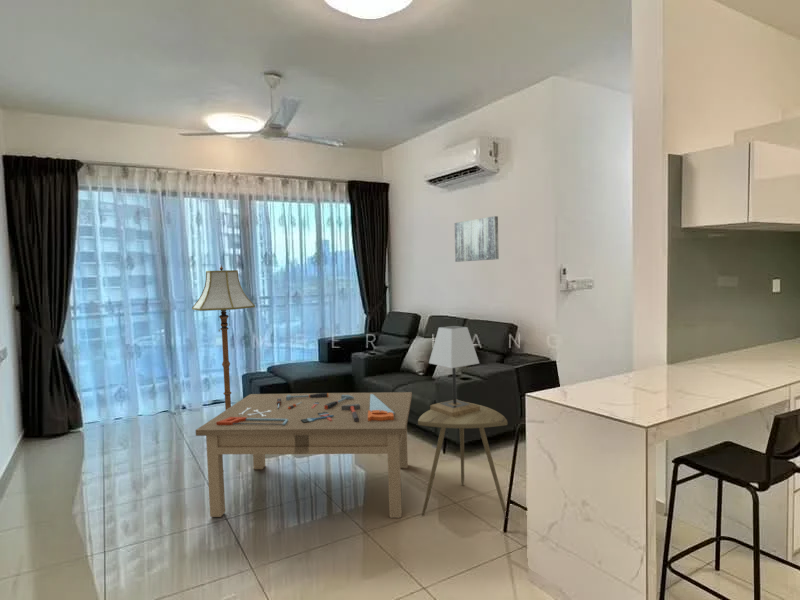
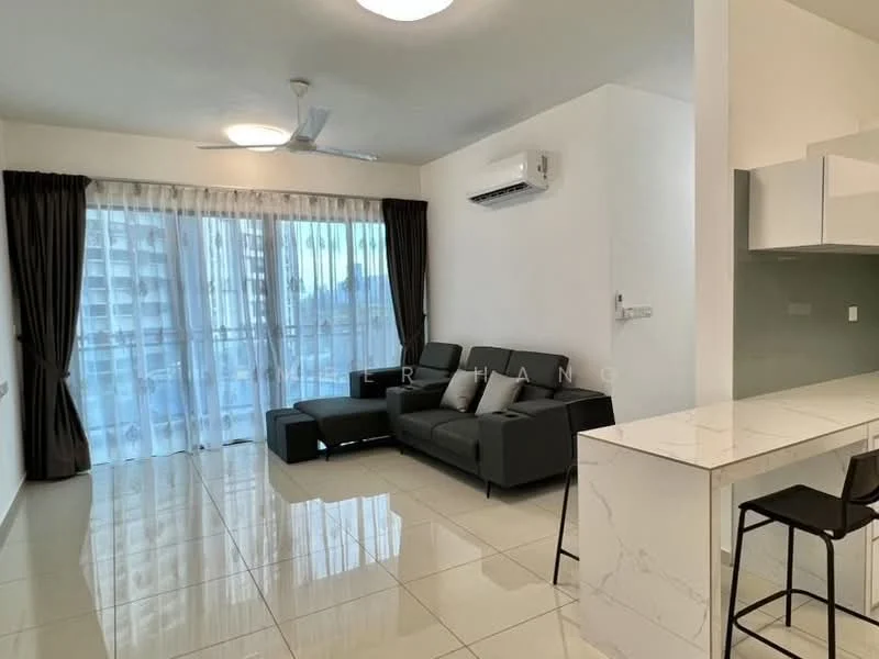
- floor lamp (225, 347)
- lamp (453, 368)
- coffee table (317, 446)
- wall art (475, 240)
- side table (462, 456)
